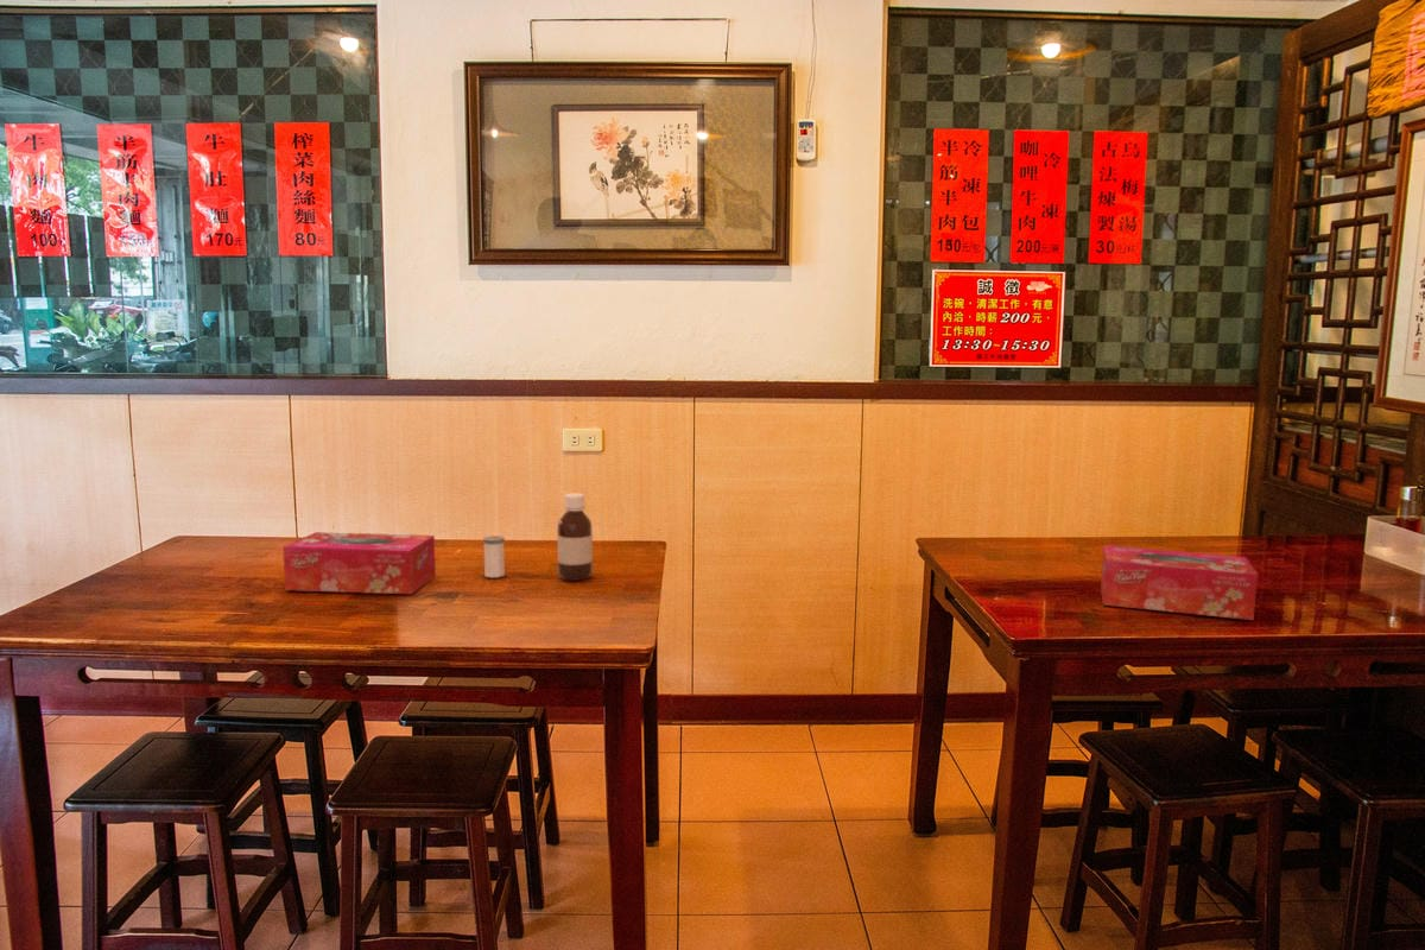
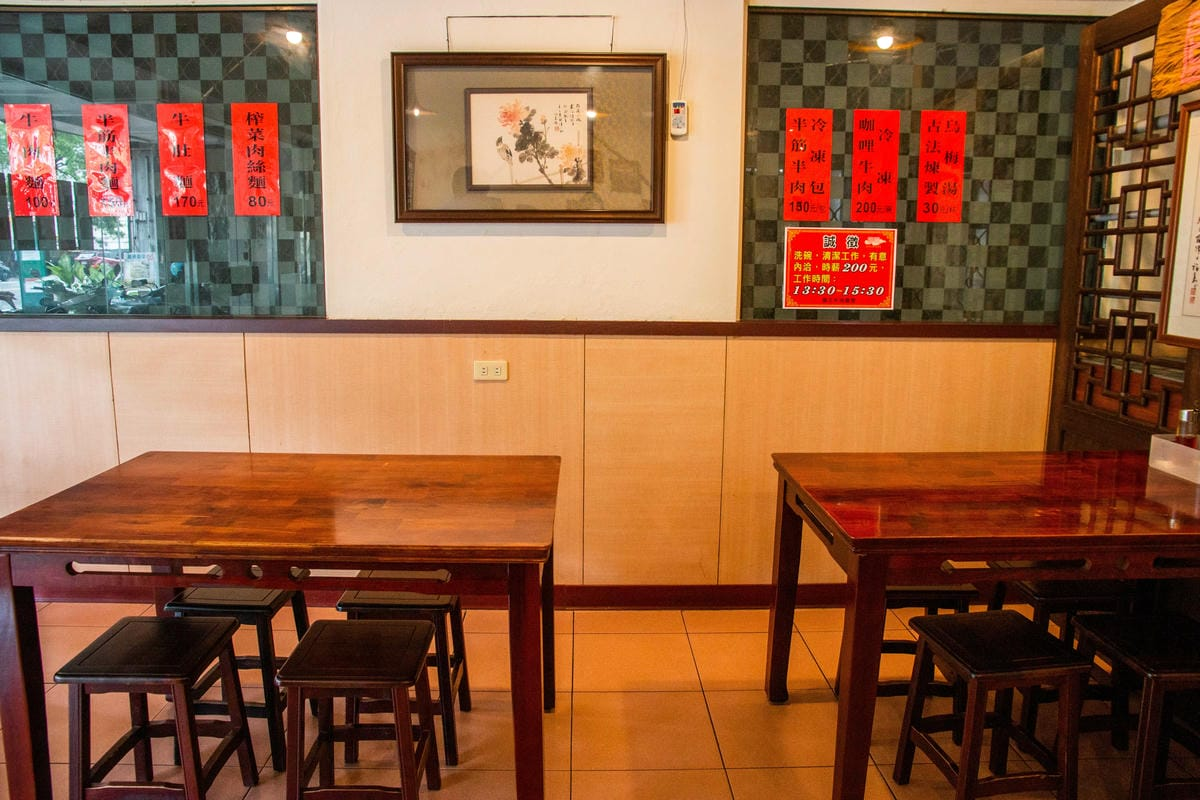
- tissue box (1174, 581)
- tissue box (361, 562)
- salt shaker (494, 556)
- bottle (575, 536)
